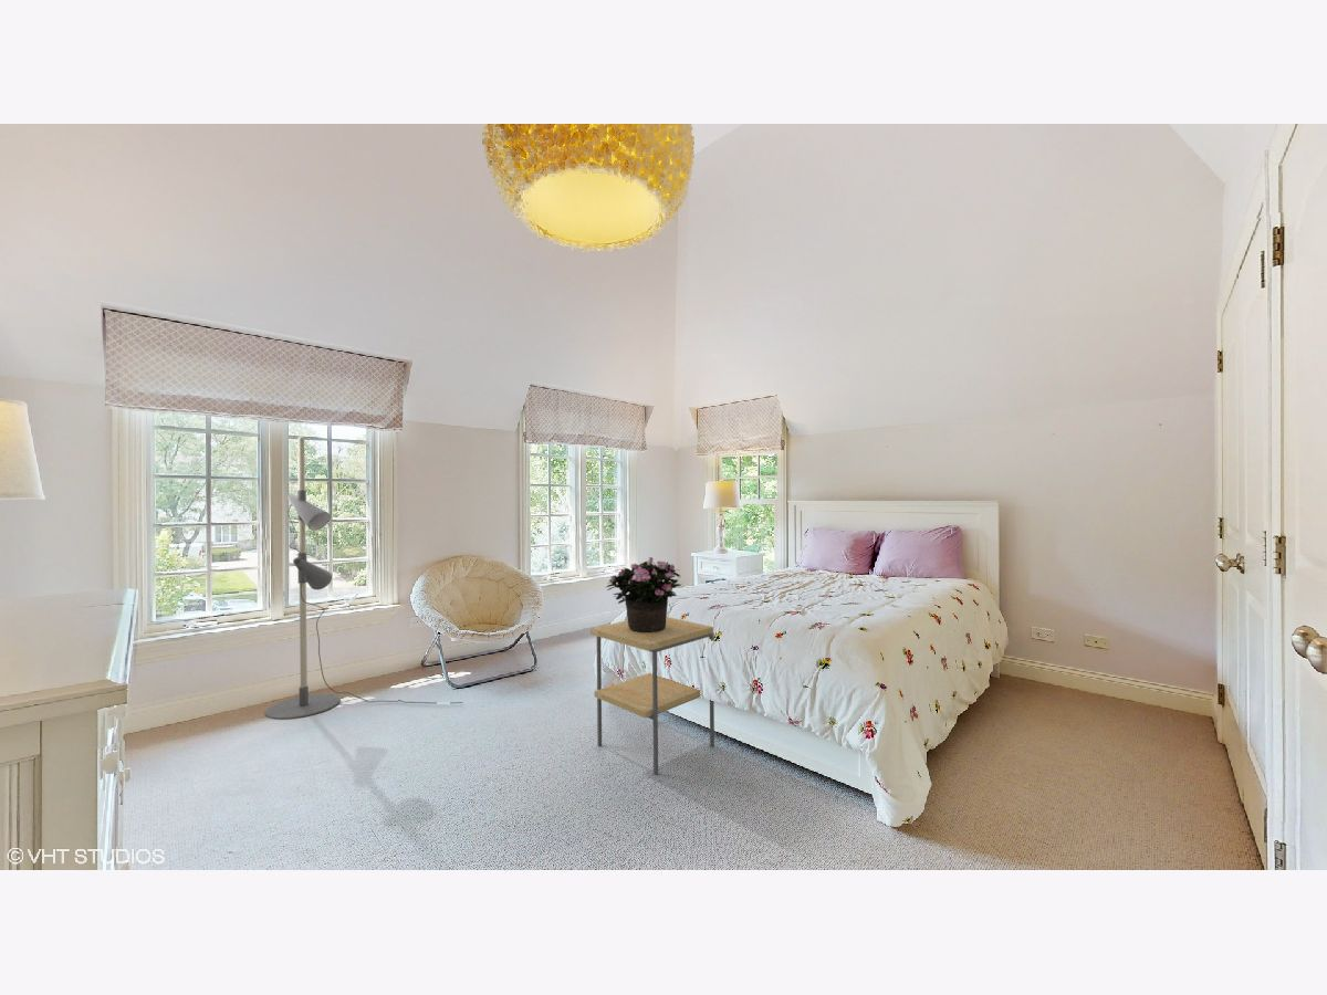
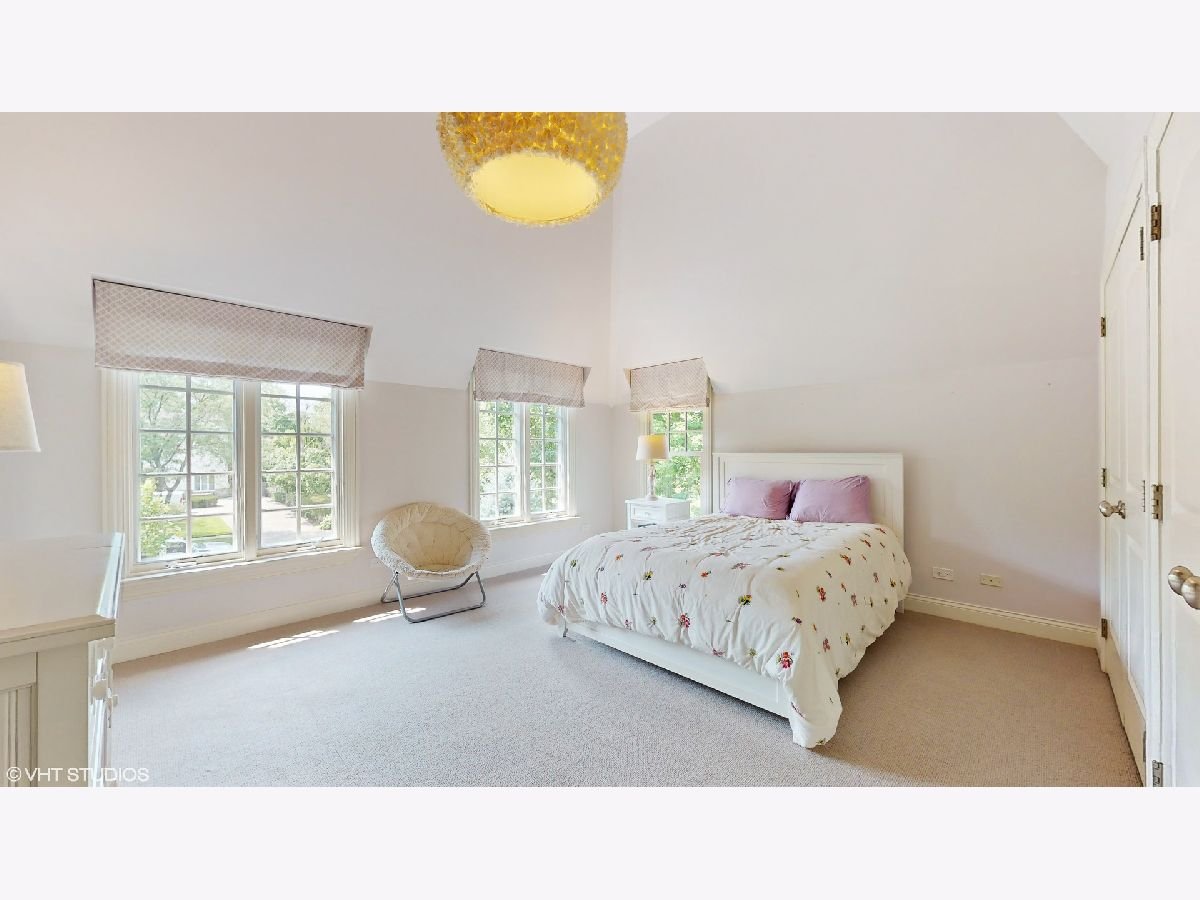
- potted flower (647, 591)
- side table (652, 687)
- floor lamp (331, 574)
